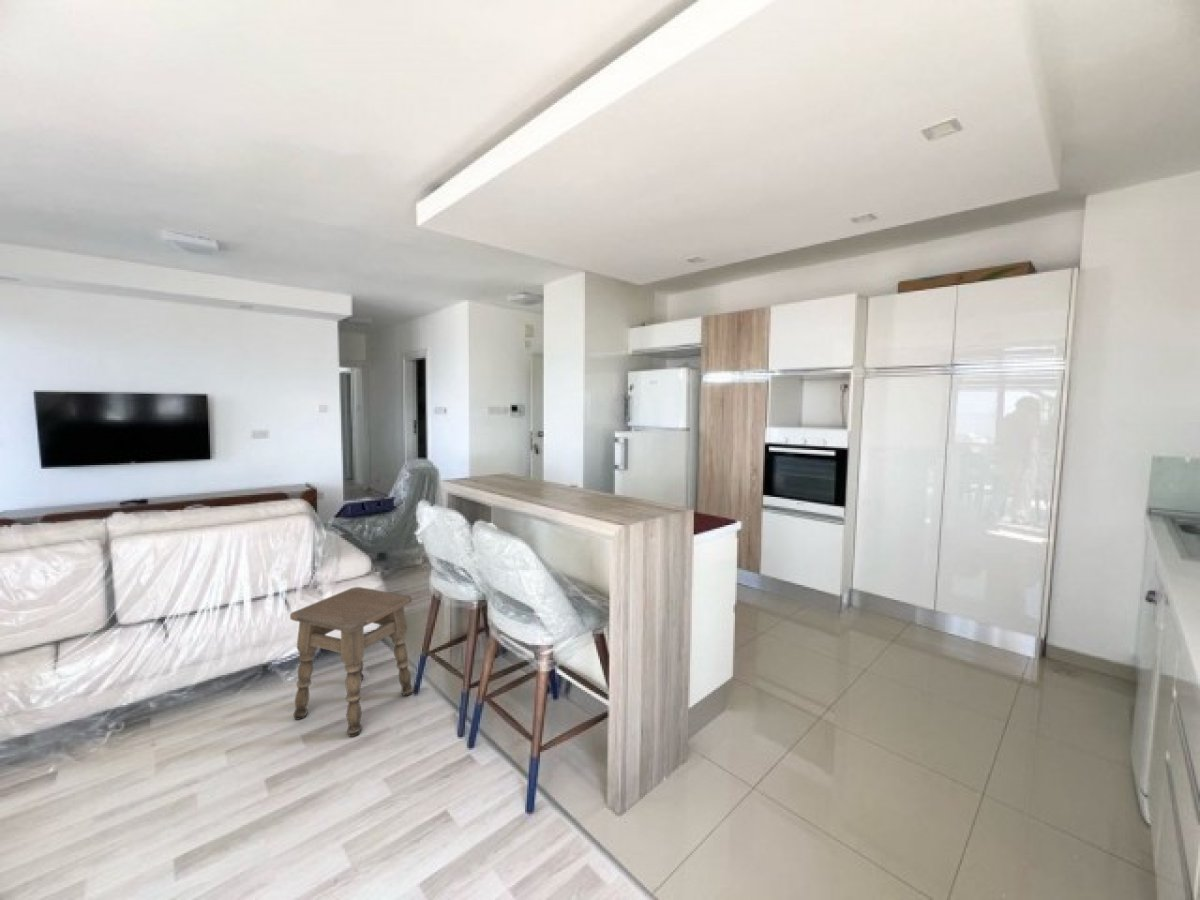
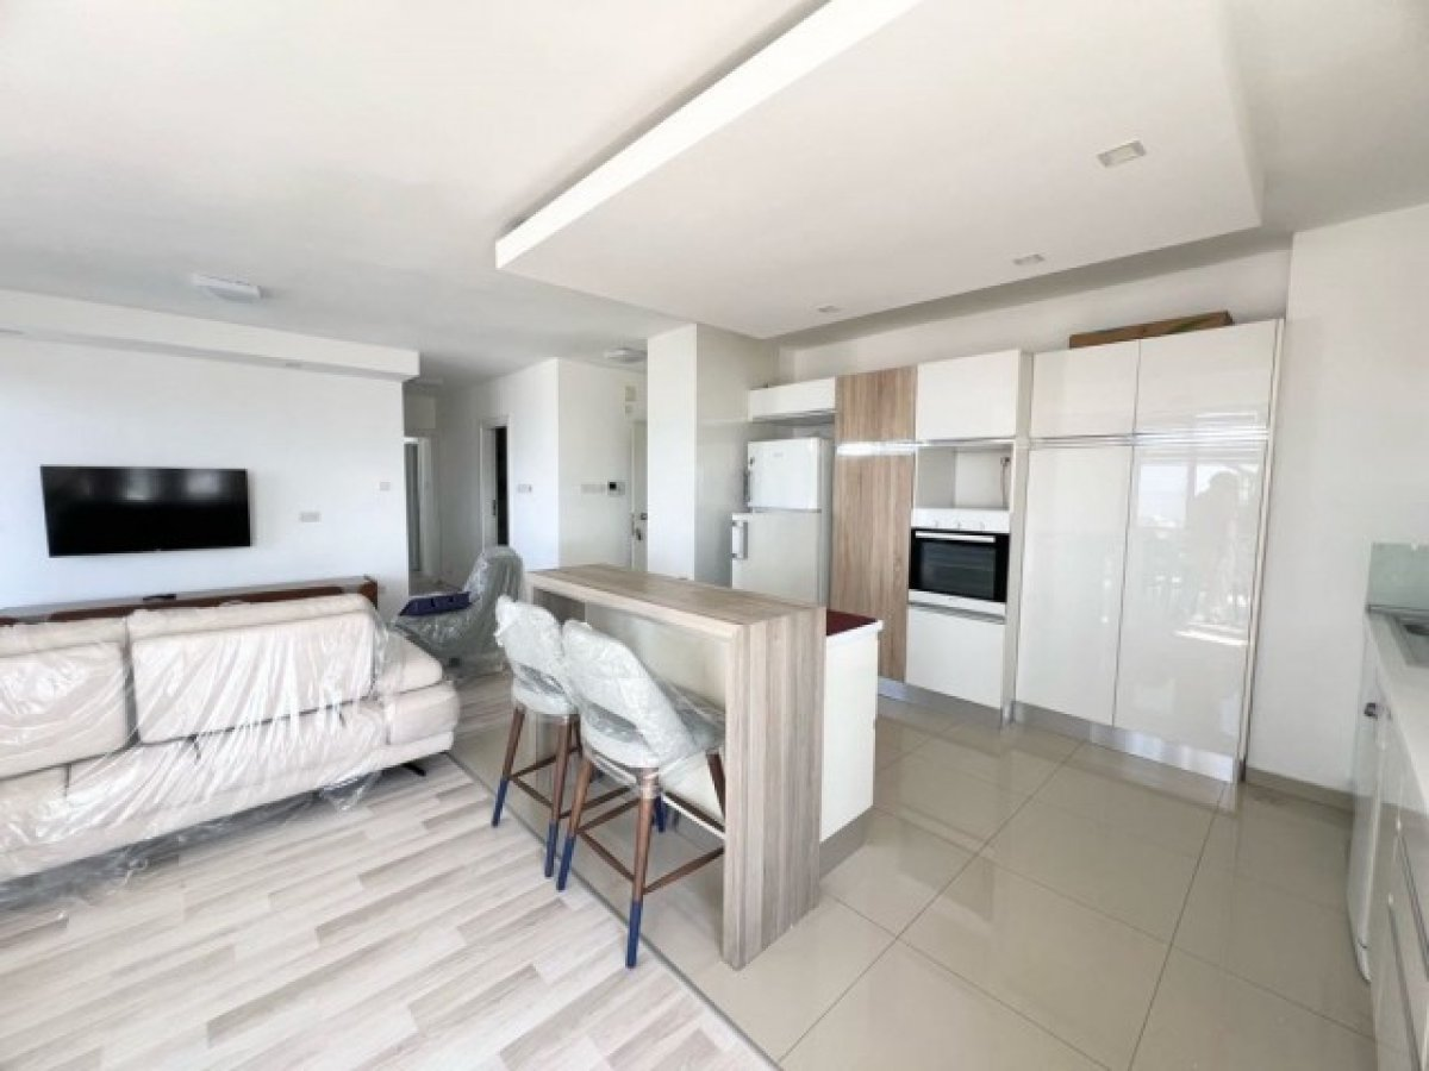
- side table (355, 655)
